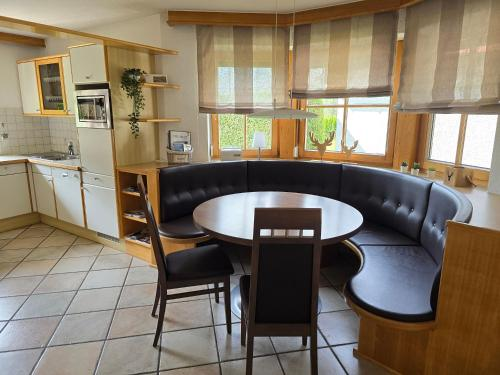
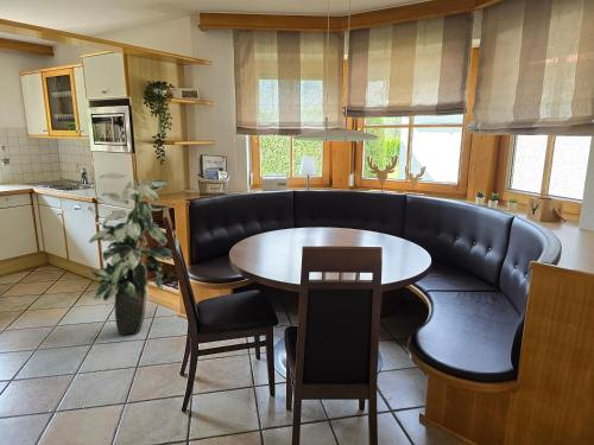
+ indoor plant (129, 253)
